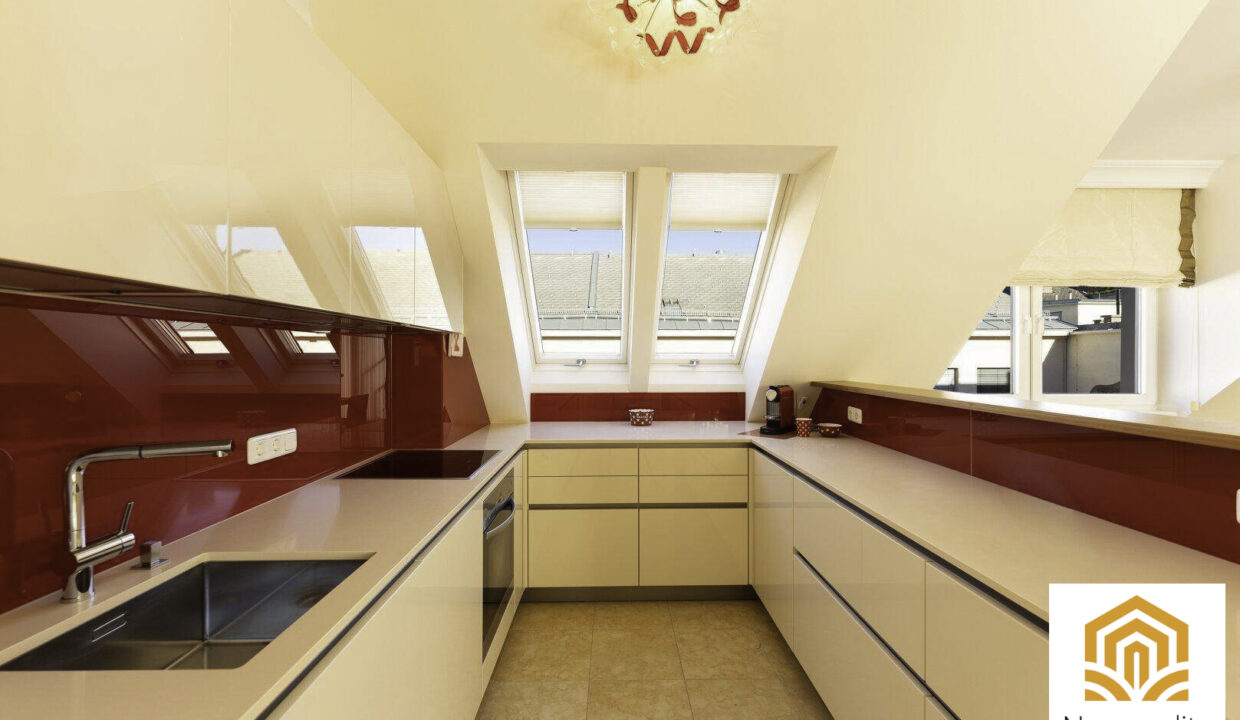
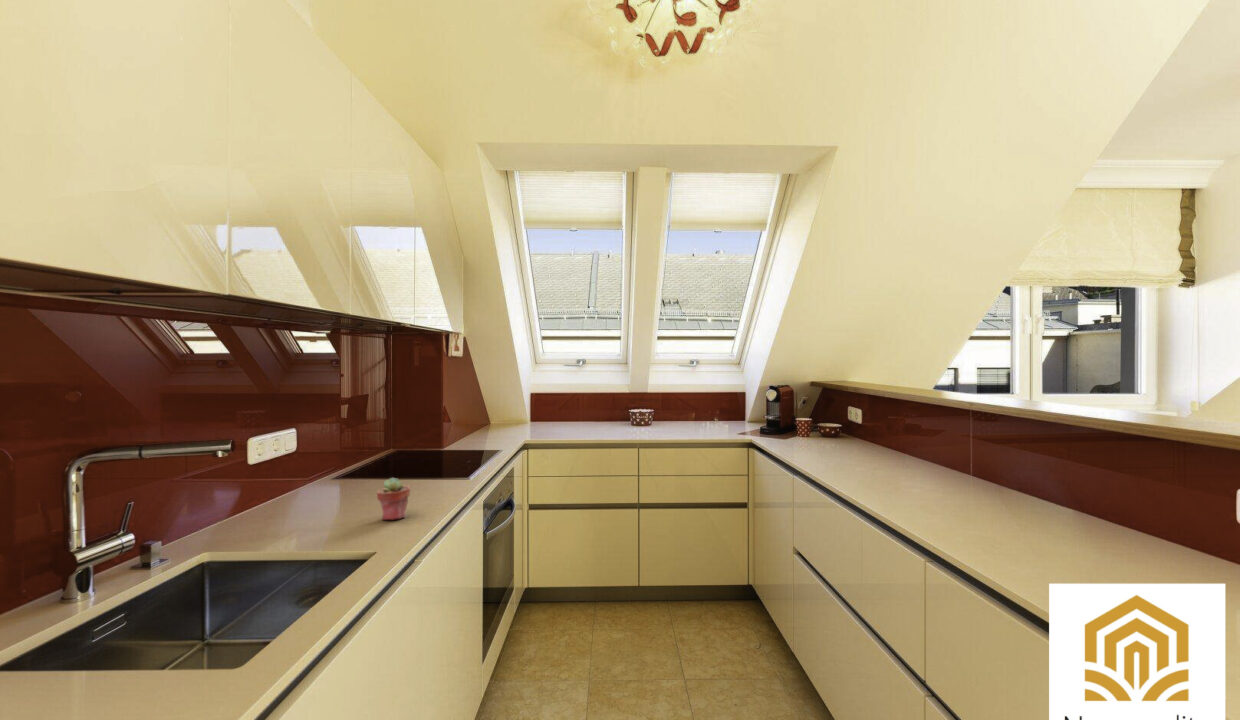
+ potted succulent (393, 497)
